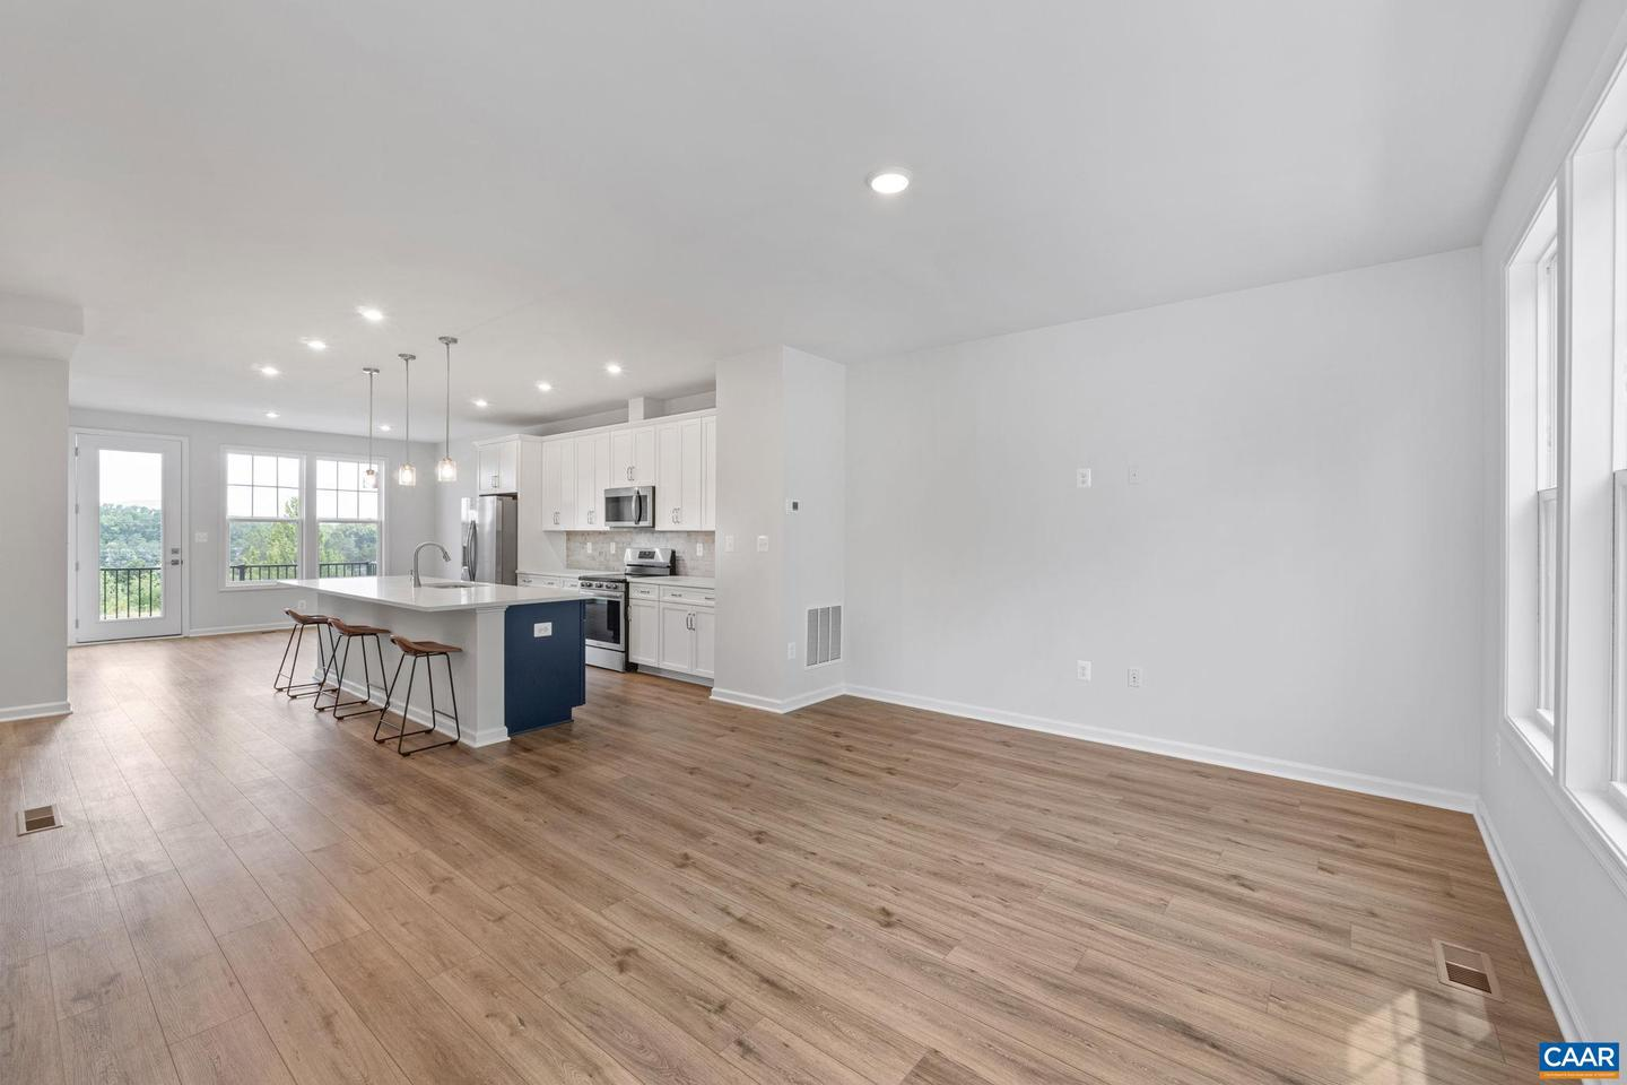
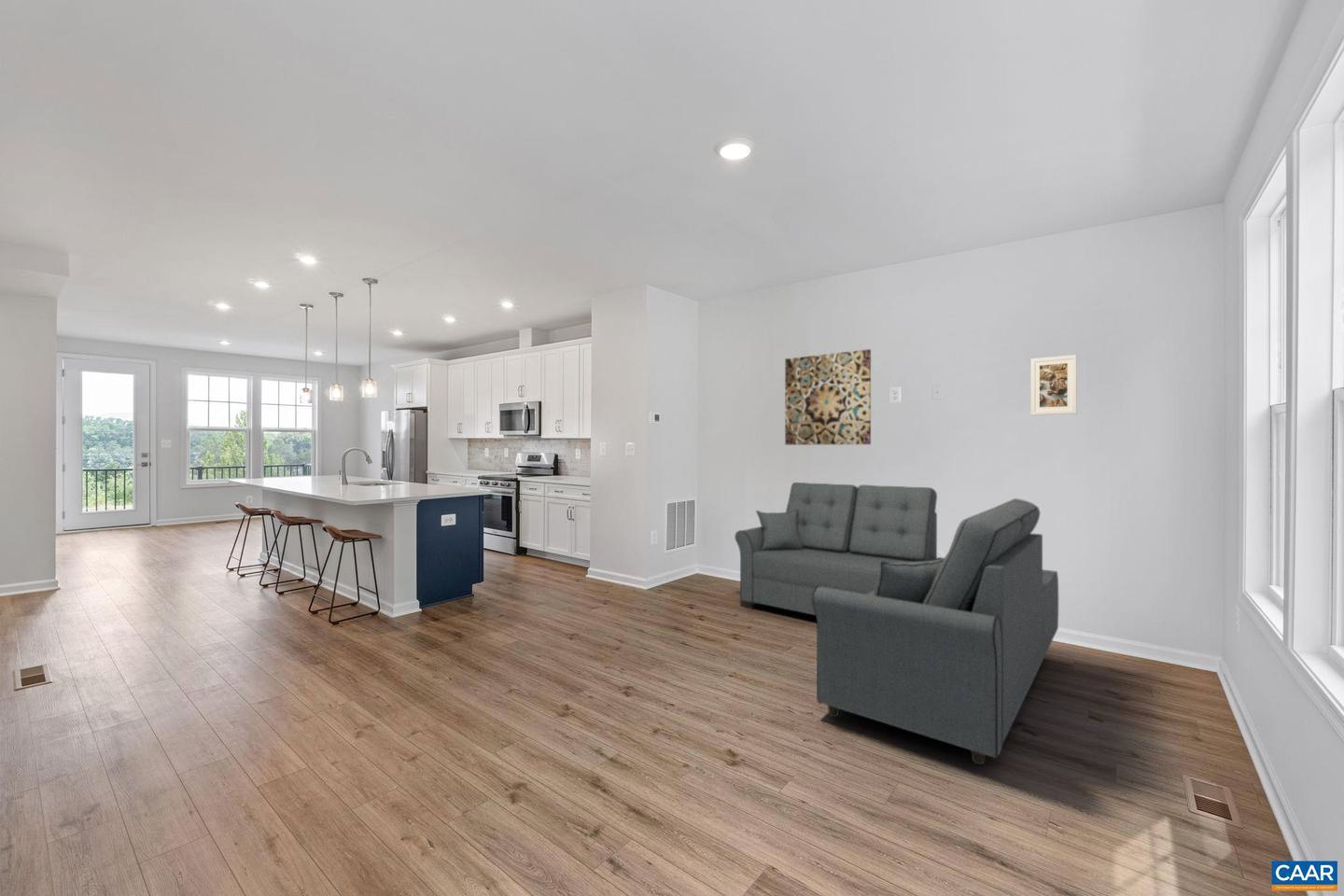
+ wall art (825, 399)
+ sofa (845, 569)
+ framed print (1053, 385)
